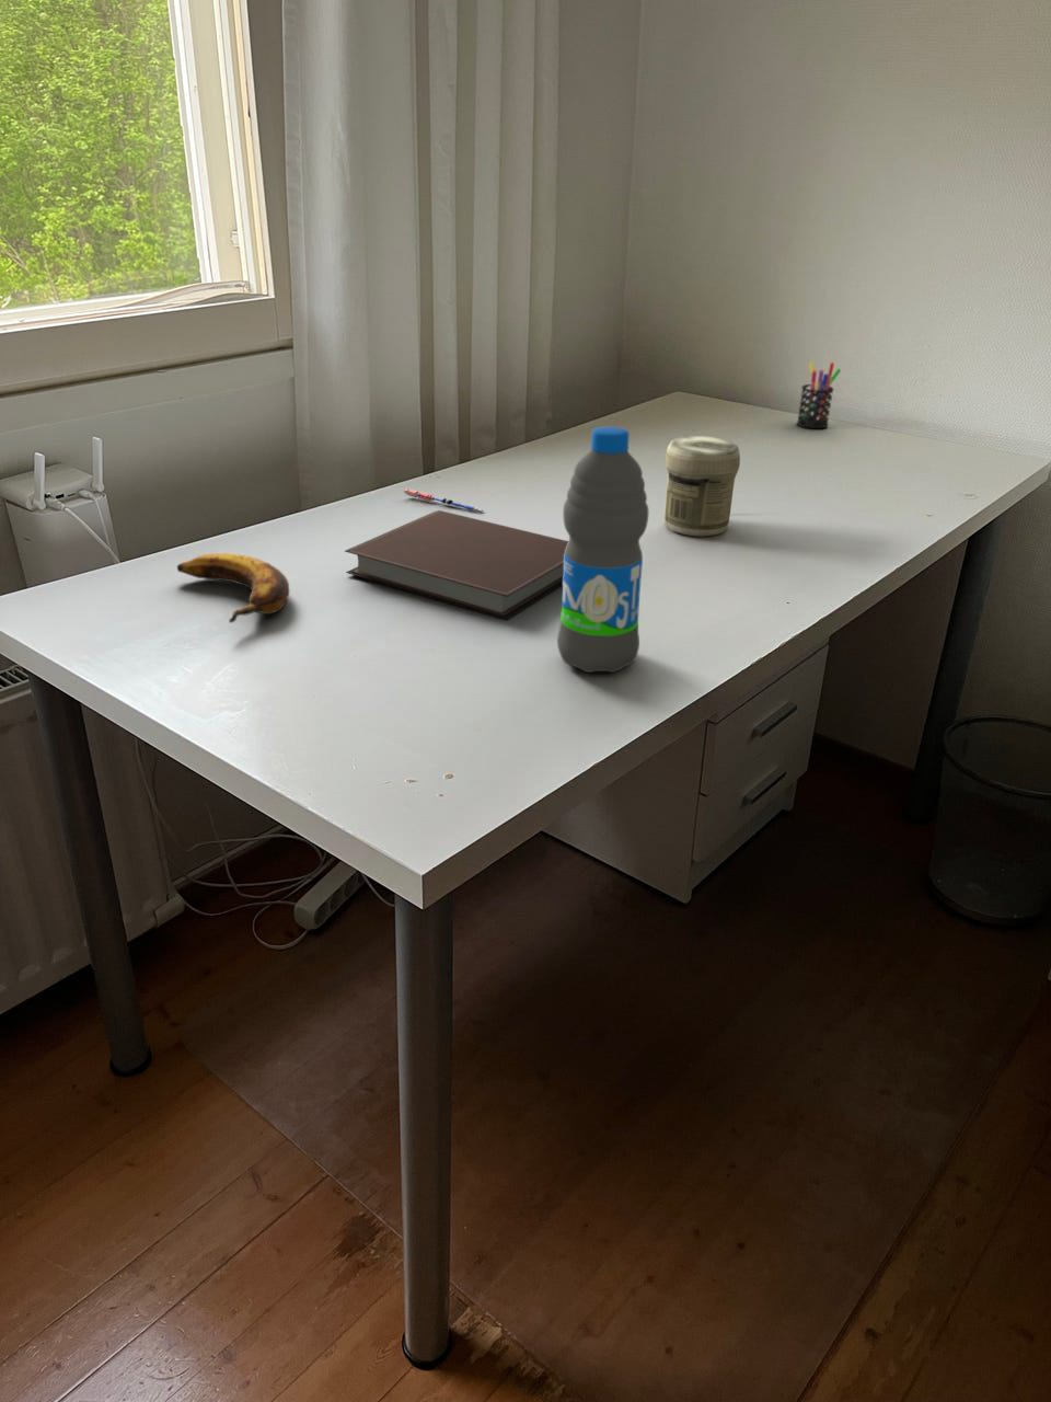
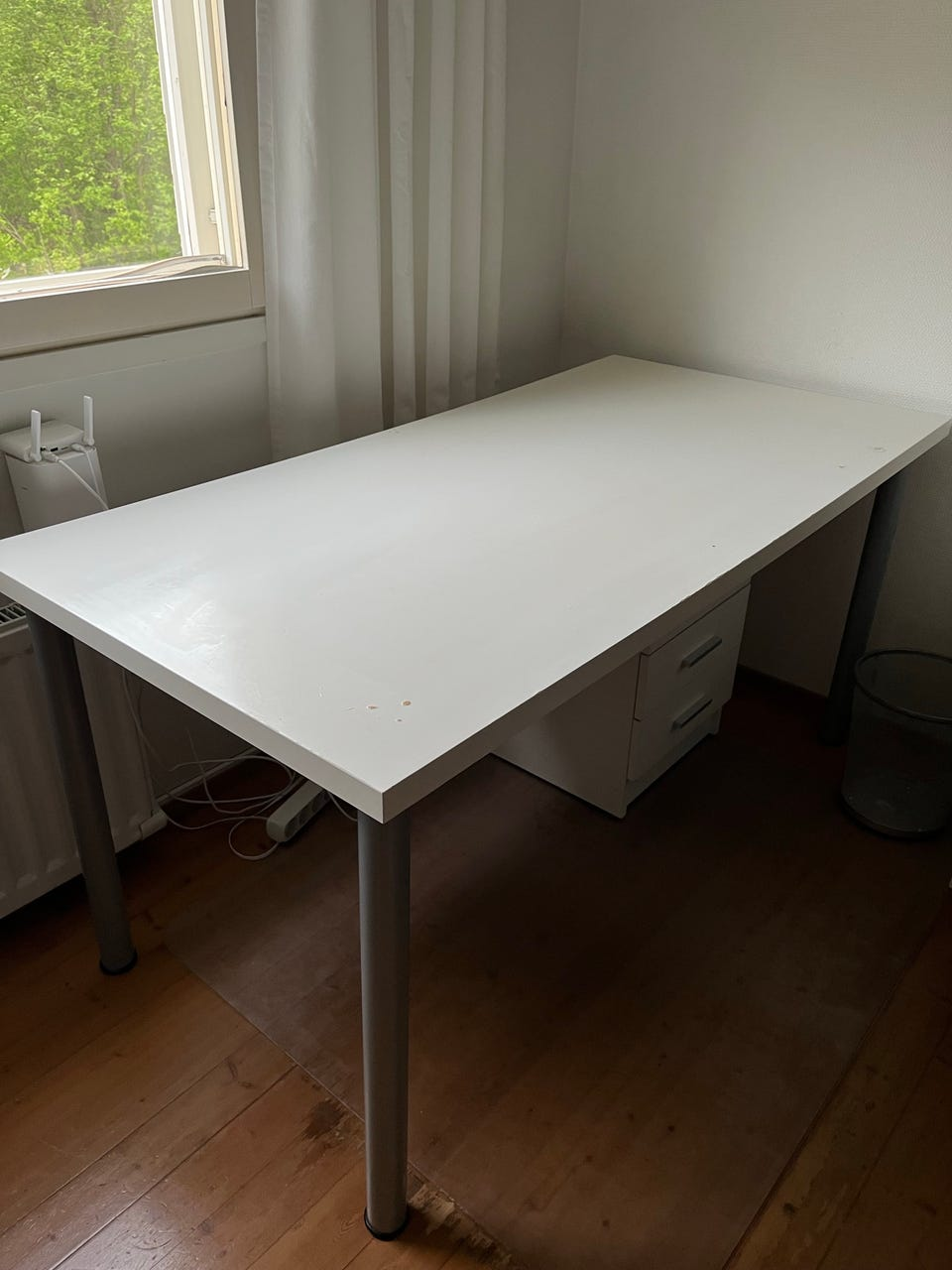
- water bottle (603, 550)
- banana (234, 582)
- pen holder (821, 392)
- jar (700, 486)
- notebook (470, 559)
- pen (443, 499)
